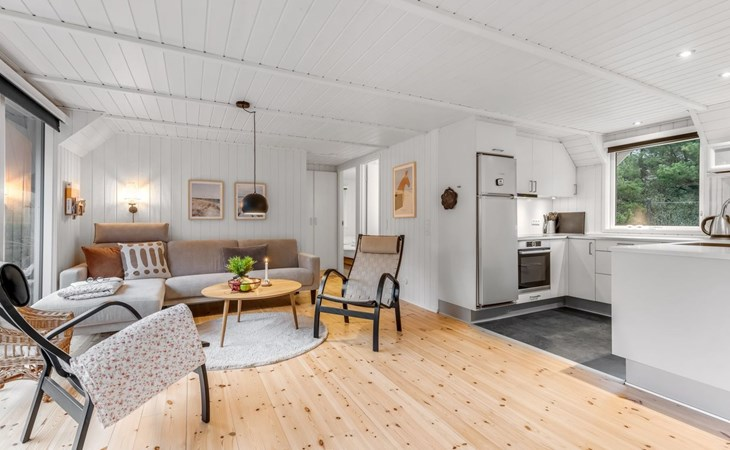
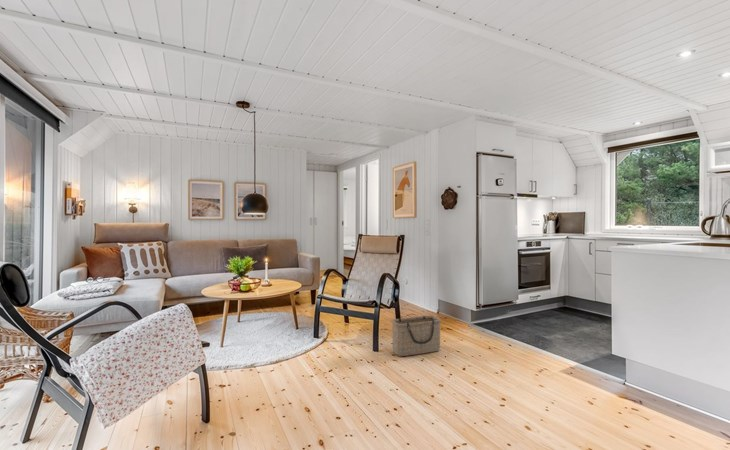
+ basket (416, 335)
